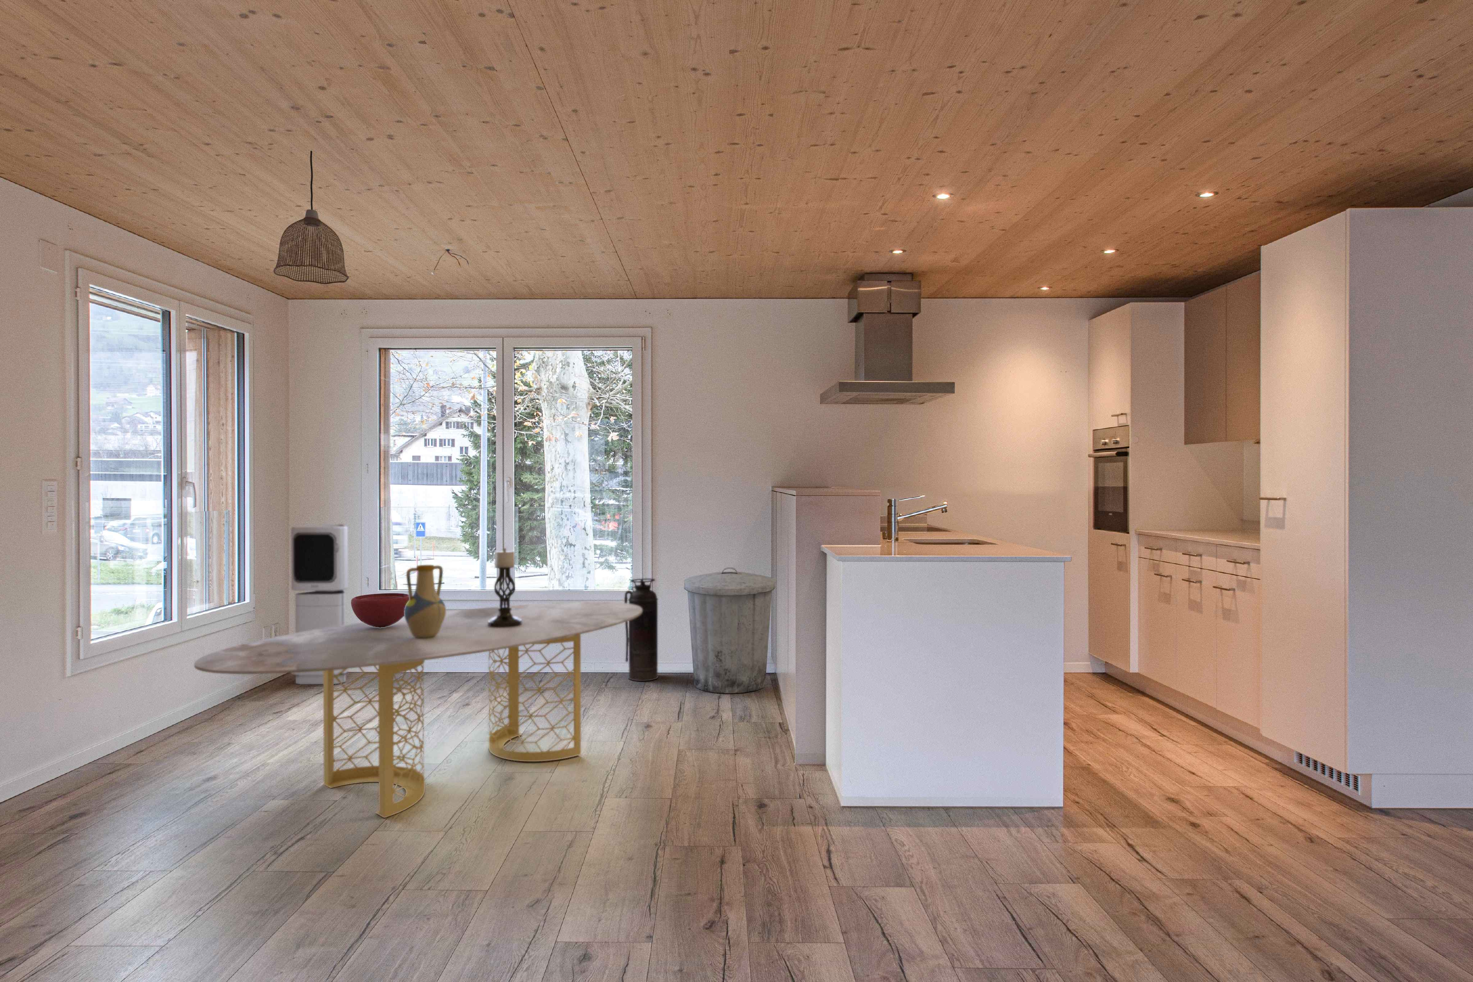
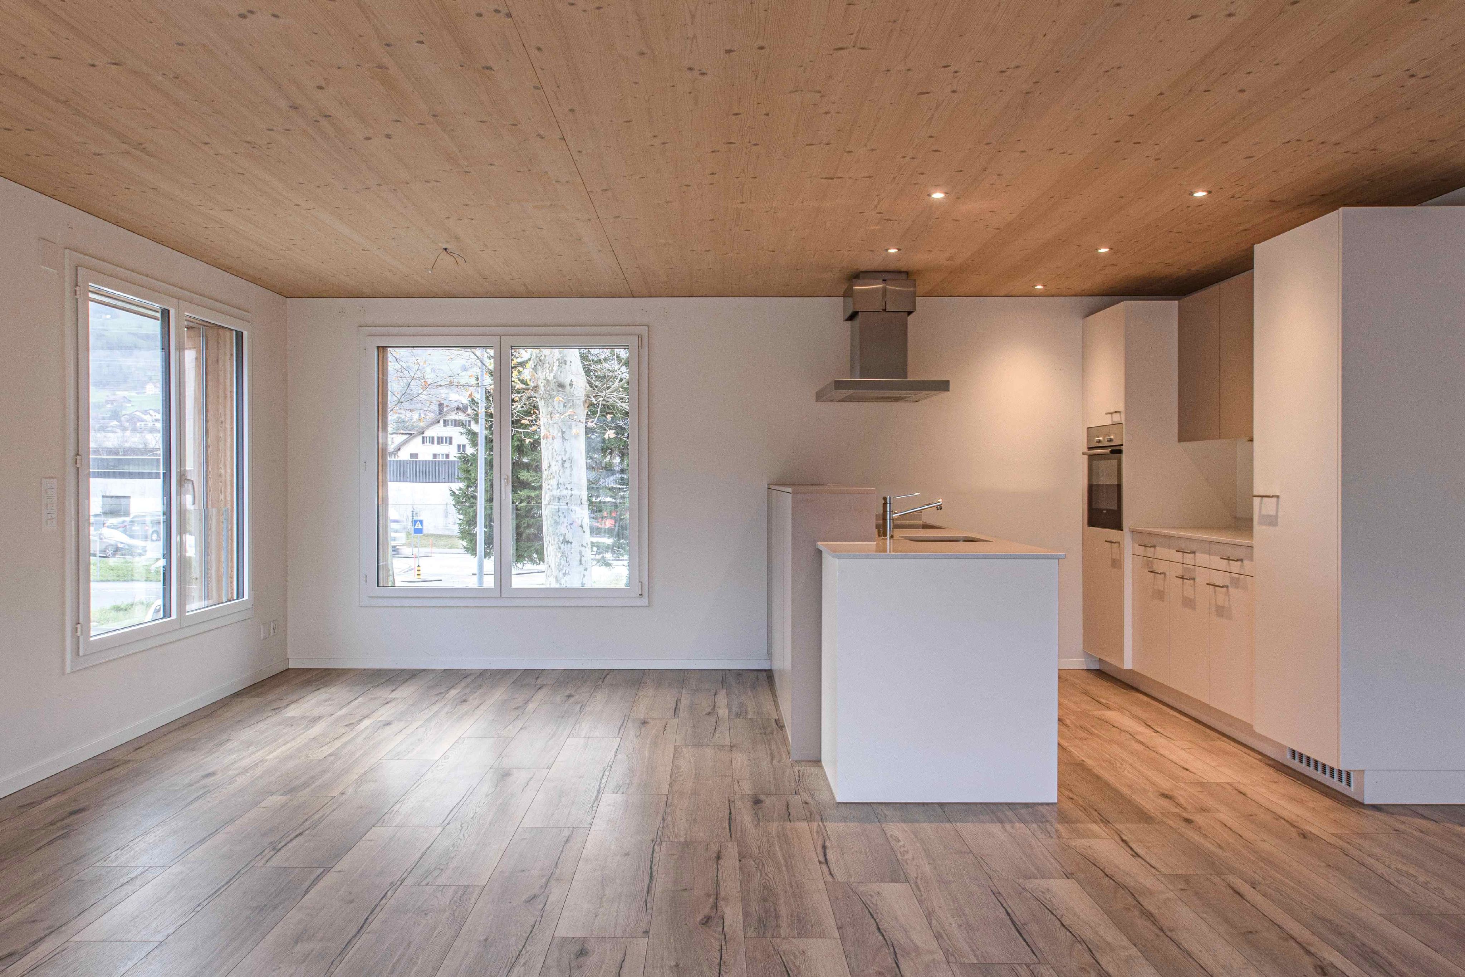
- dining table (489, 698)
- fire extinguisher (641, 628)
- candle holder (506, 585)
- bowl (381, 610)
- trash can (729, 626)
- vase (425, 601)
- air purifier (329, 602)
- pendant lamp (311, 214)
